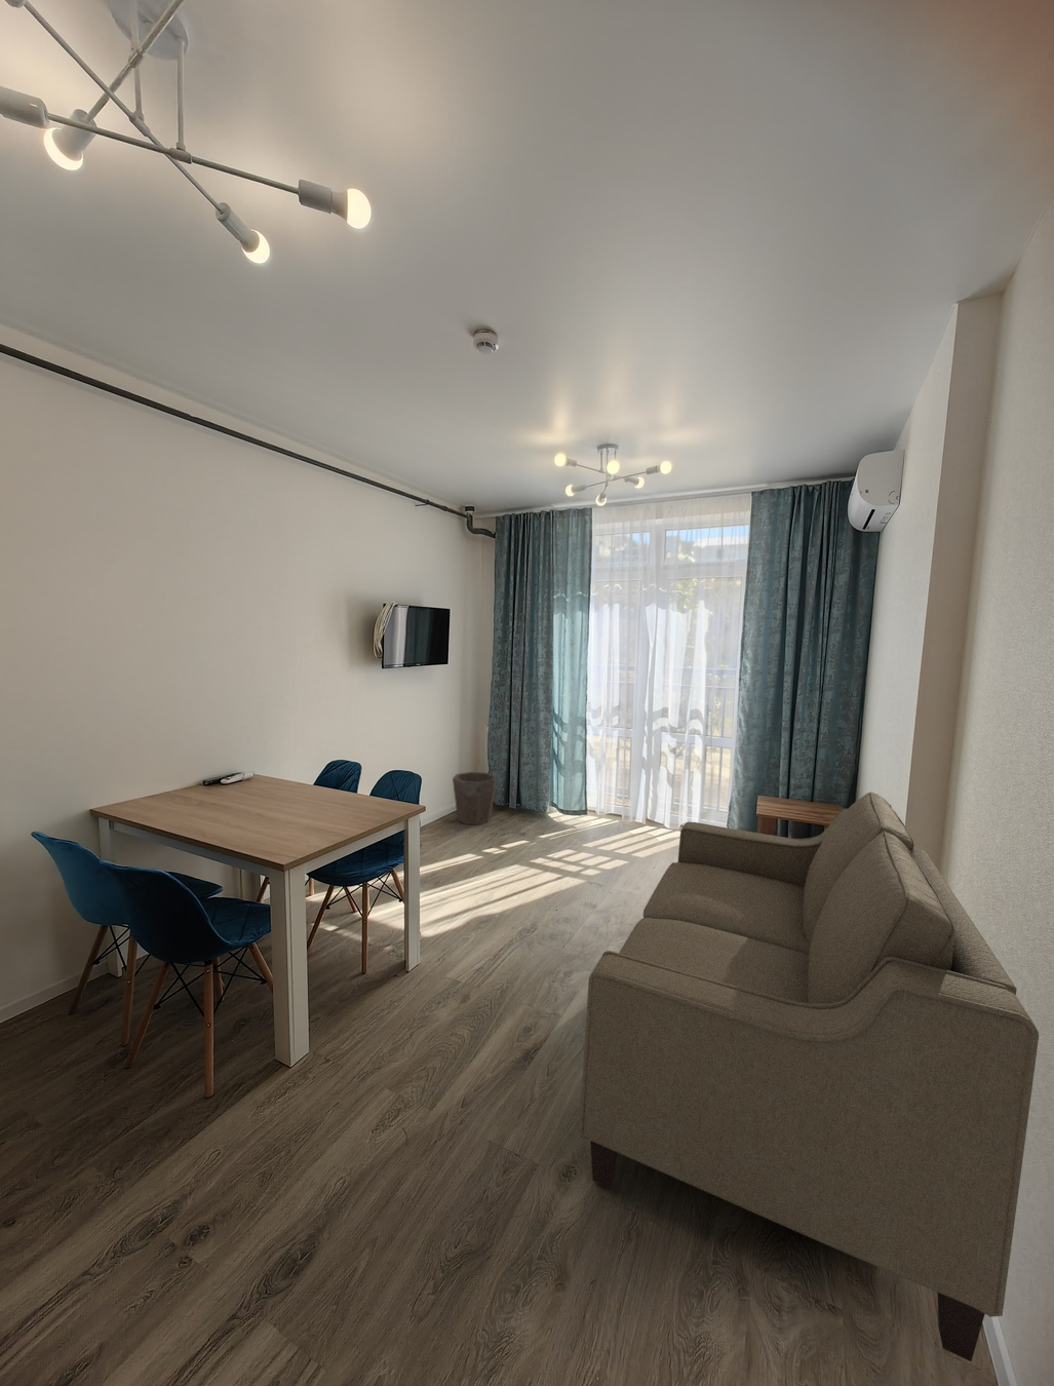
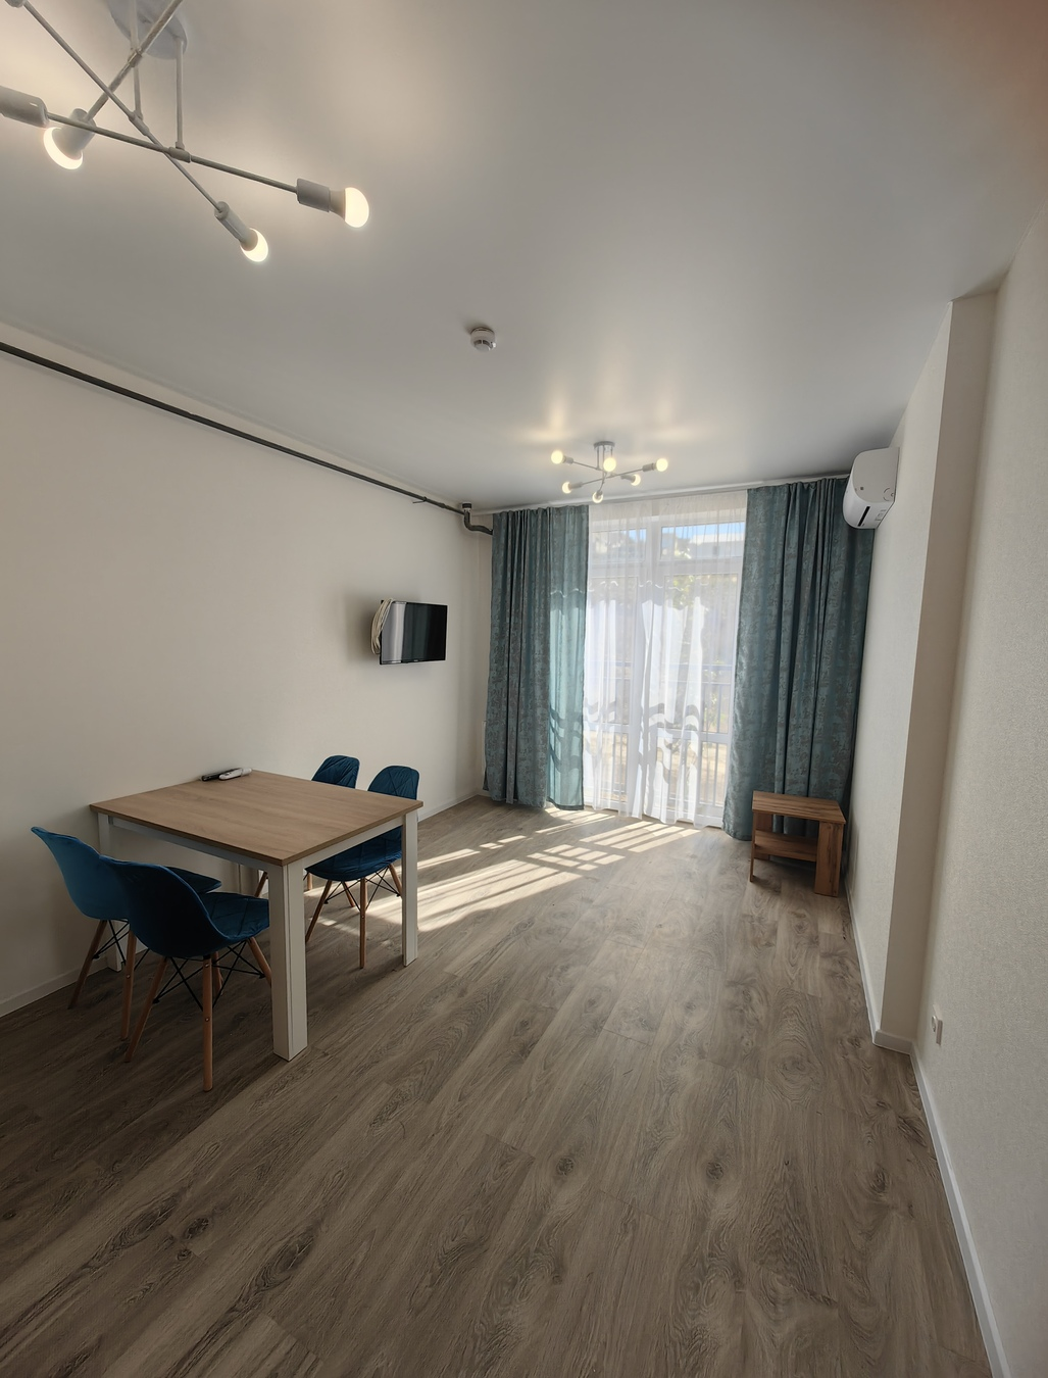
- waste bin (474, 798)
- sofa (773, 941)
